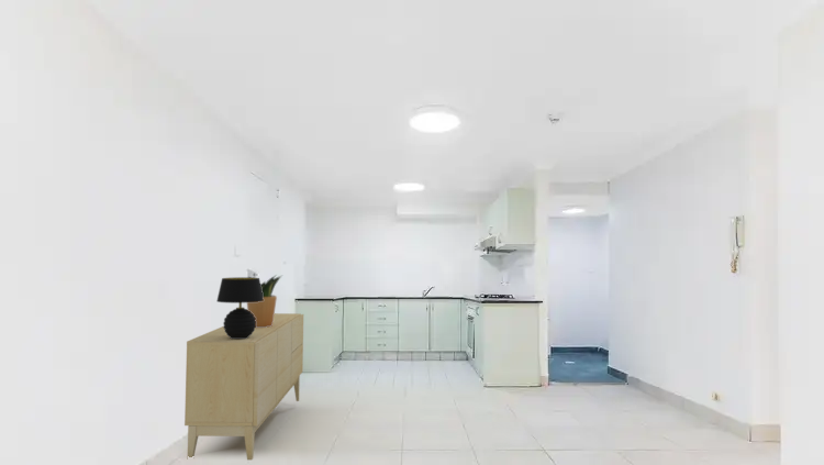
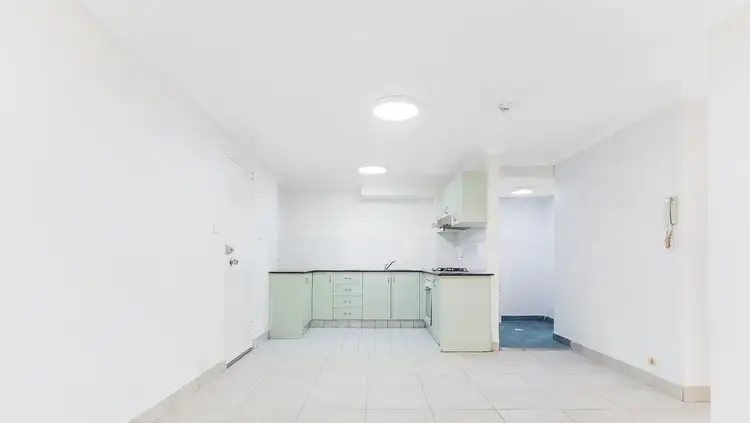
- table lamp (240, 307)
- sideboard (255, 376)
- potted plant (264, 299)
